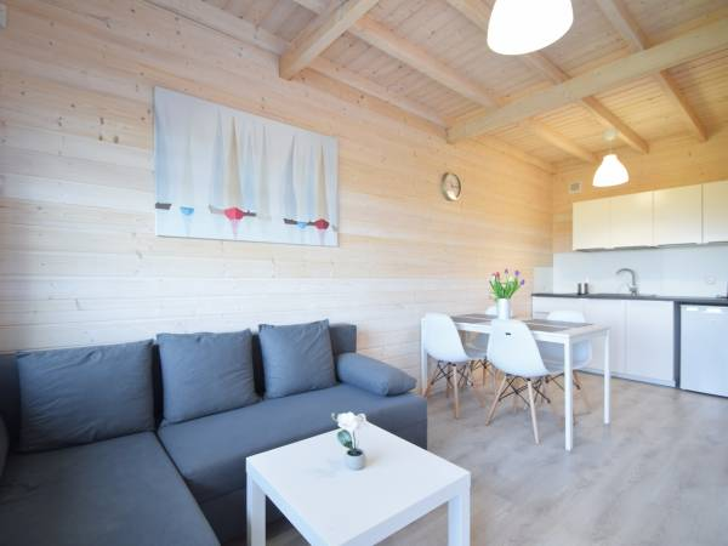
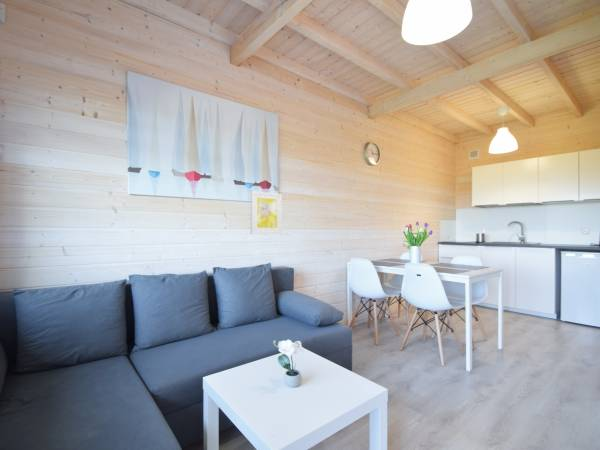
+ wall art (266, 213)
